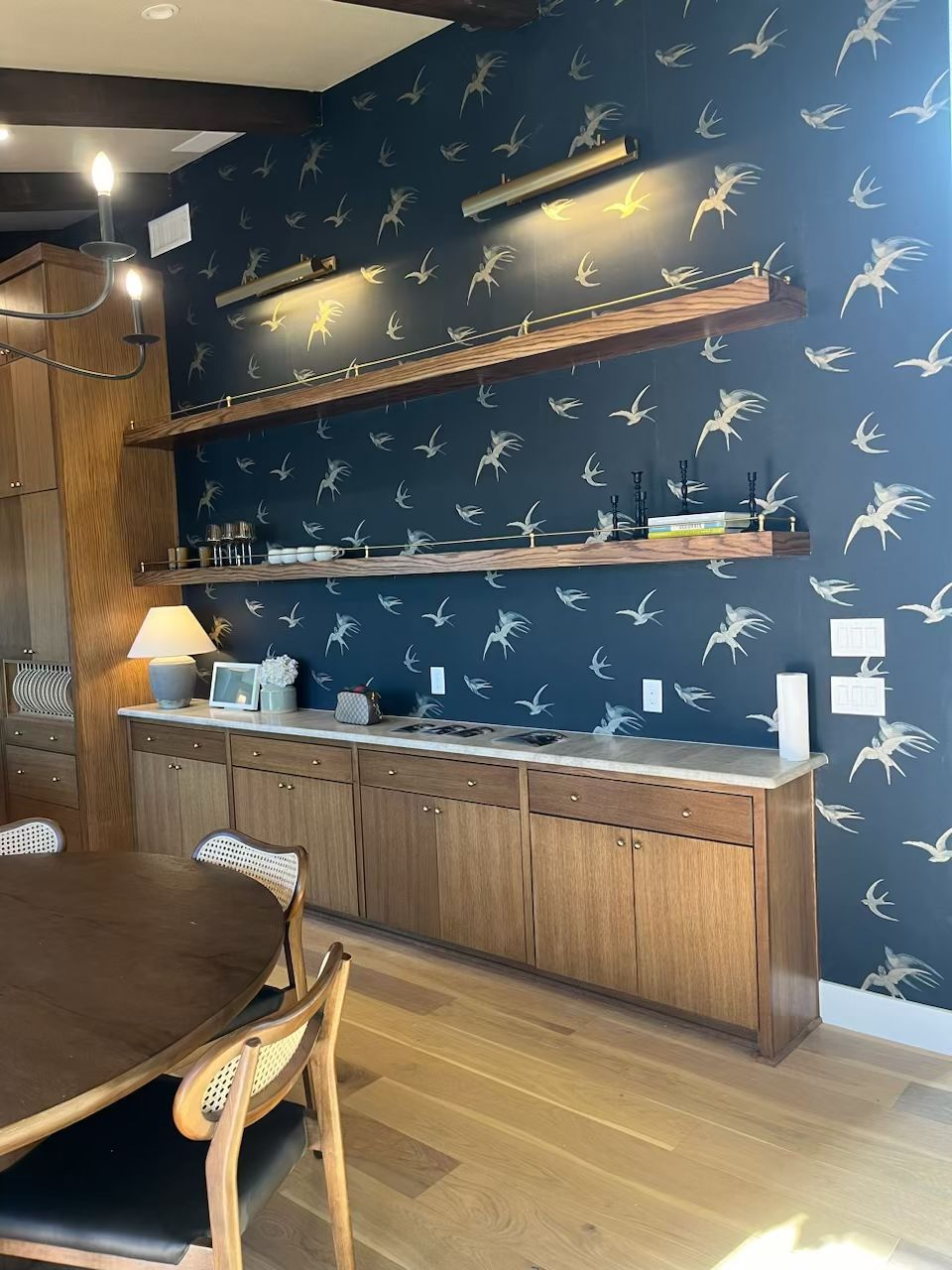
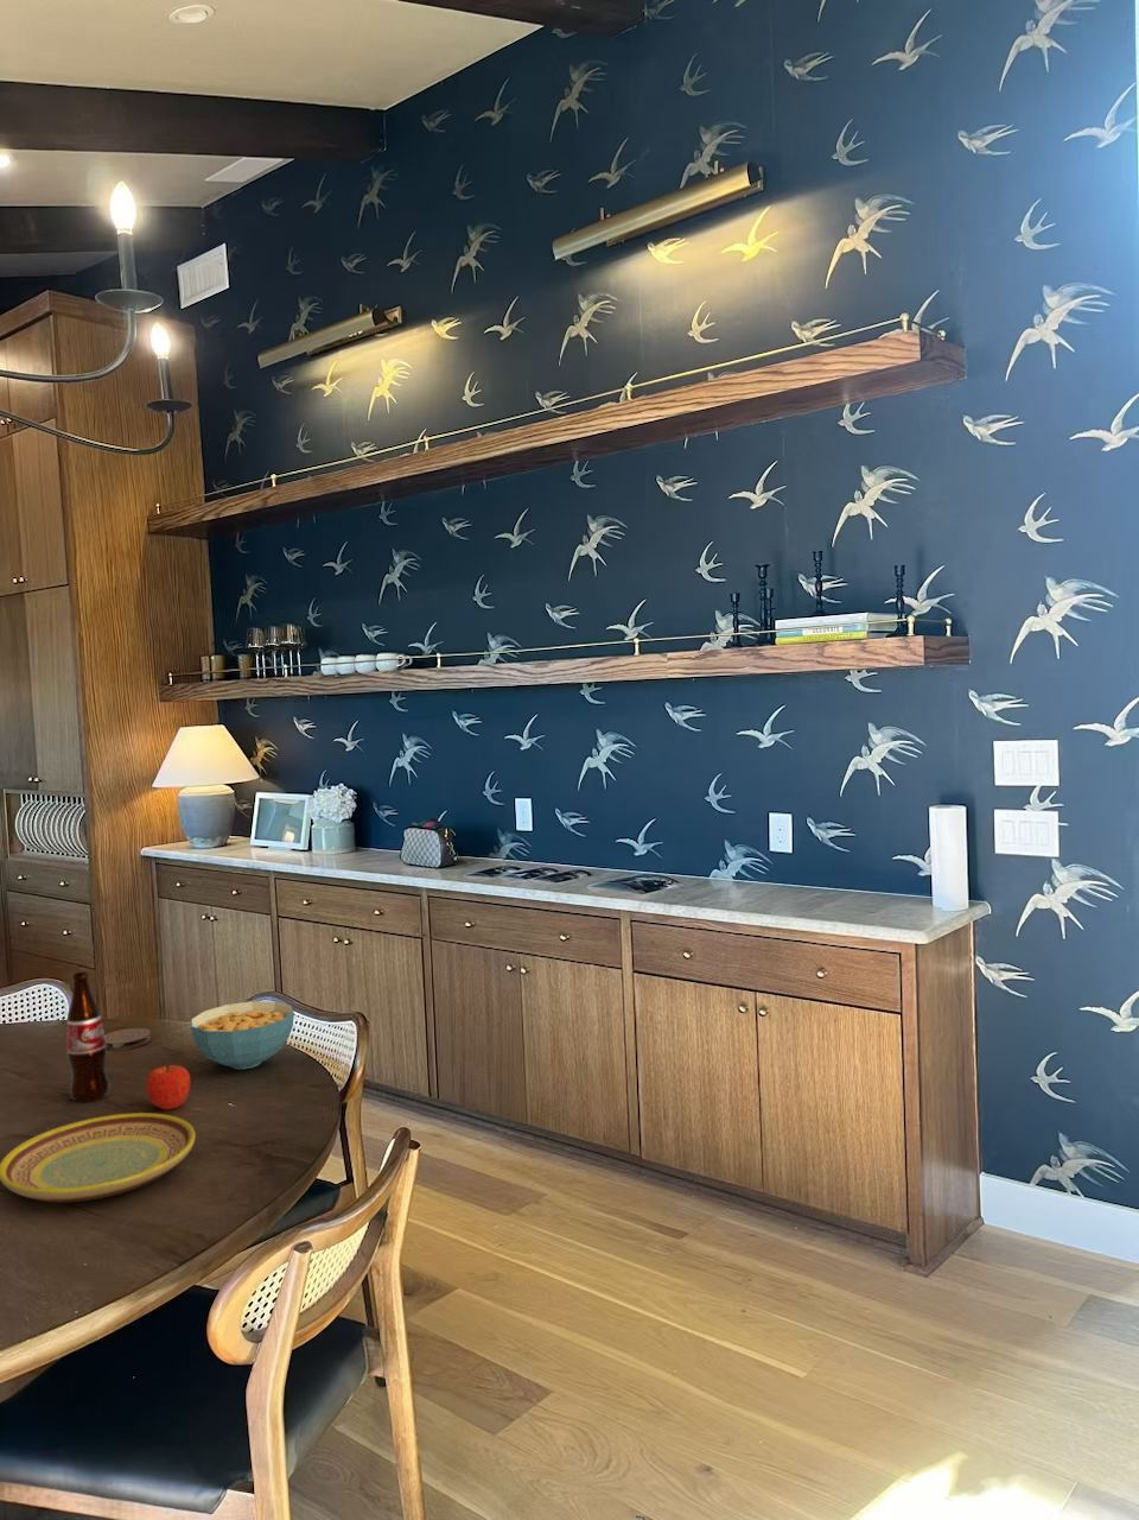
+ bottle (85, 1035)
+ fruit (169, 1086)
+ plate (99, 1159)
+ cereal bowl (243, 1039)
+ coaster (126, 1038)
